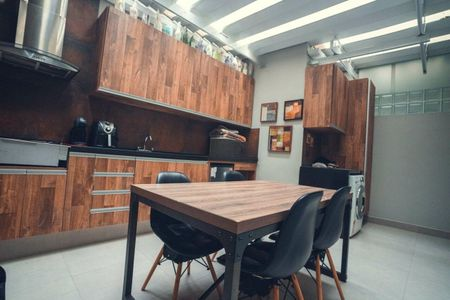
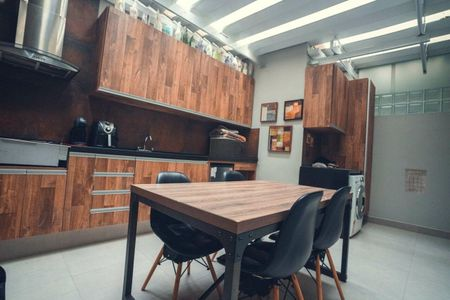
+ calendar (415, 178)
